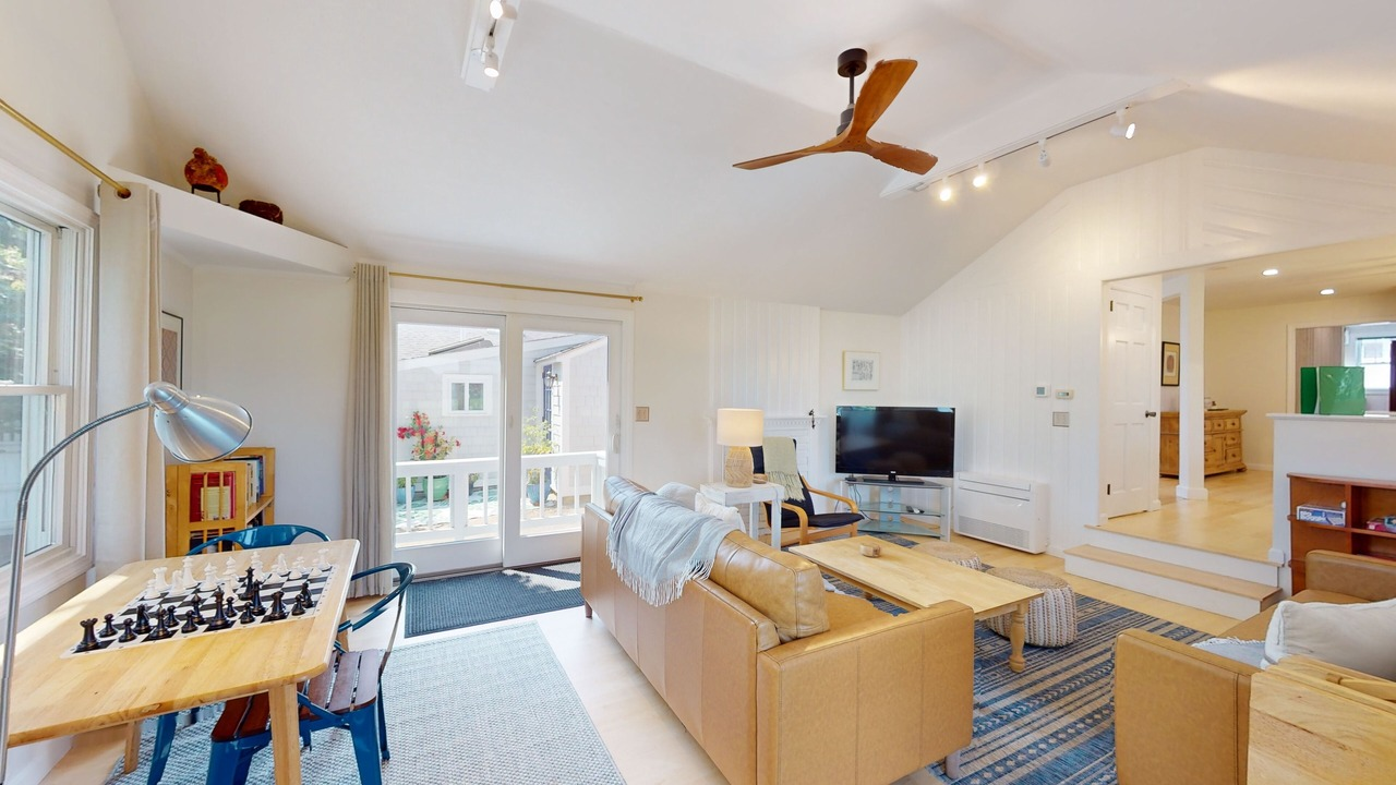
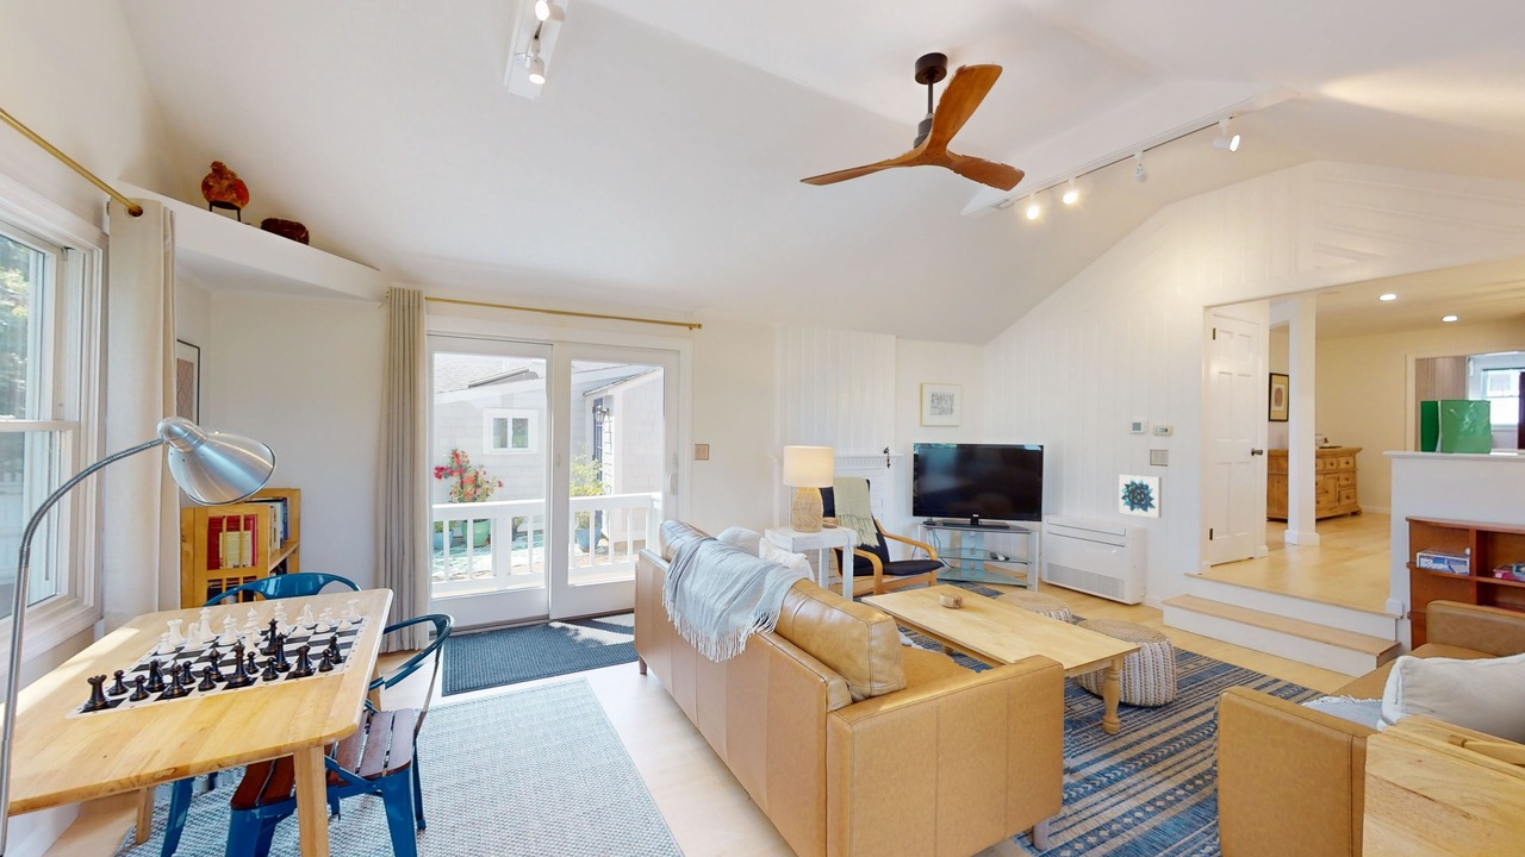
+ wall art (1139, 495)
